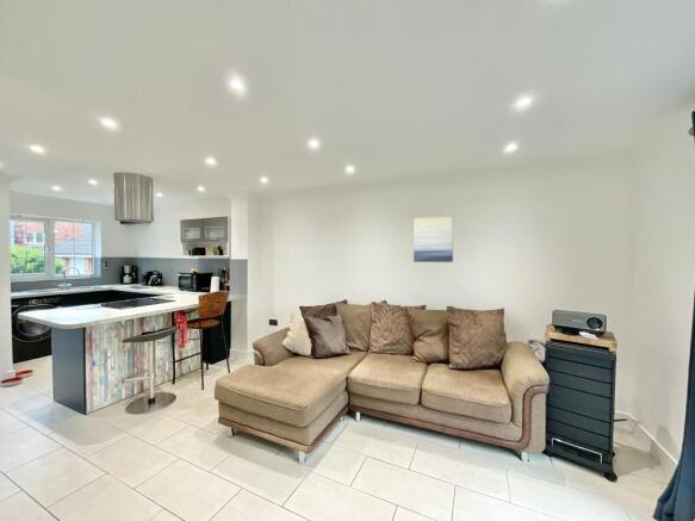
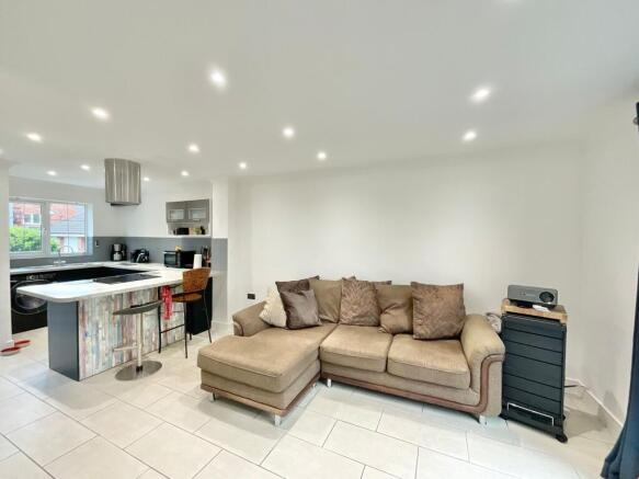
- wall art (433, 240)
